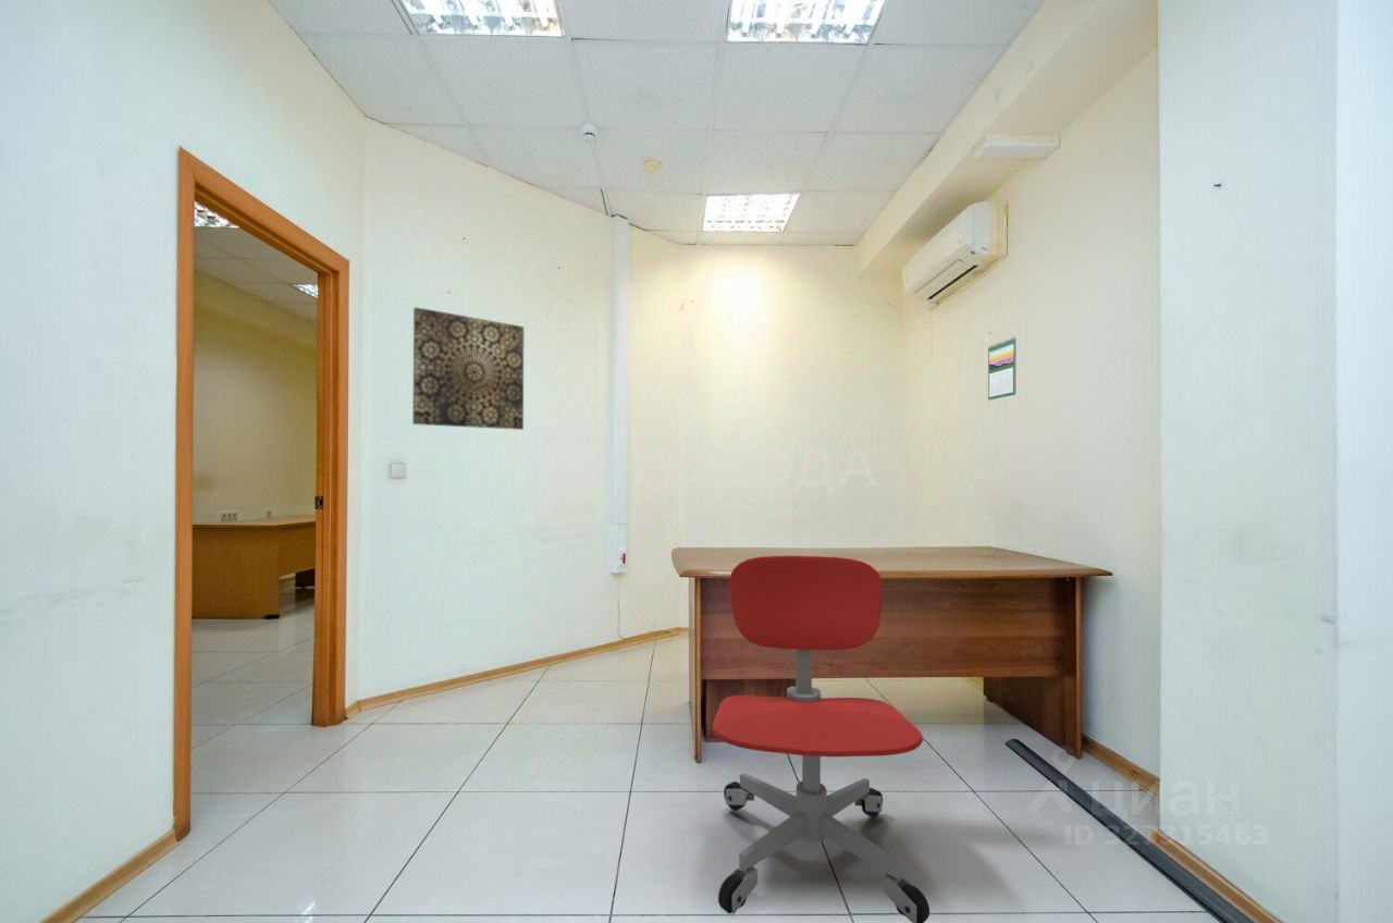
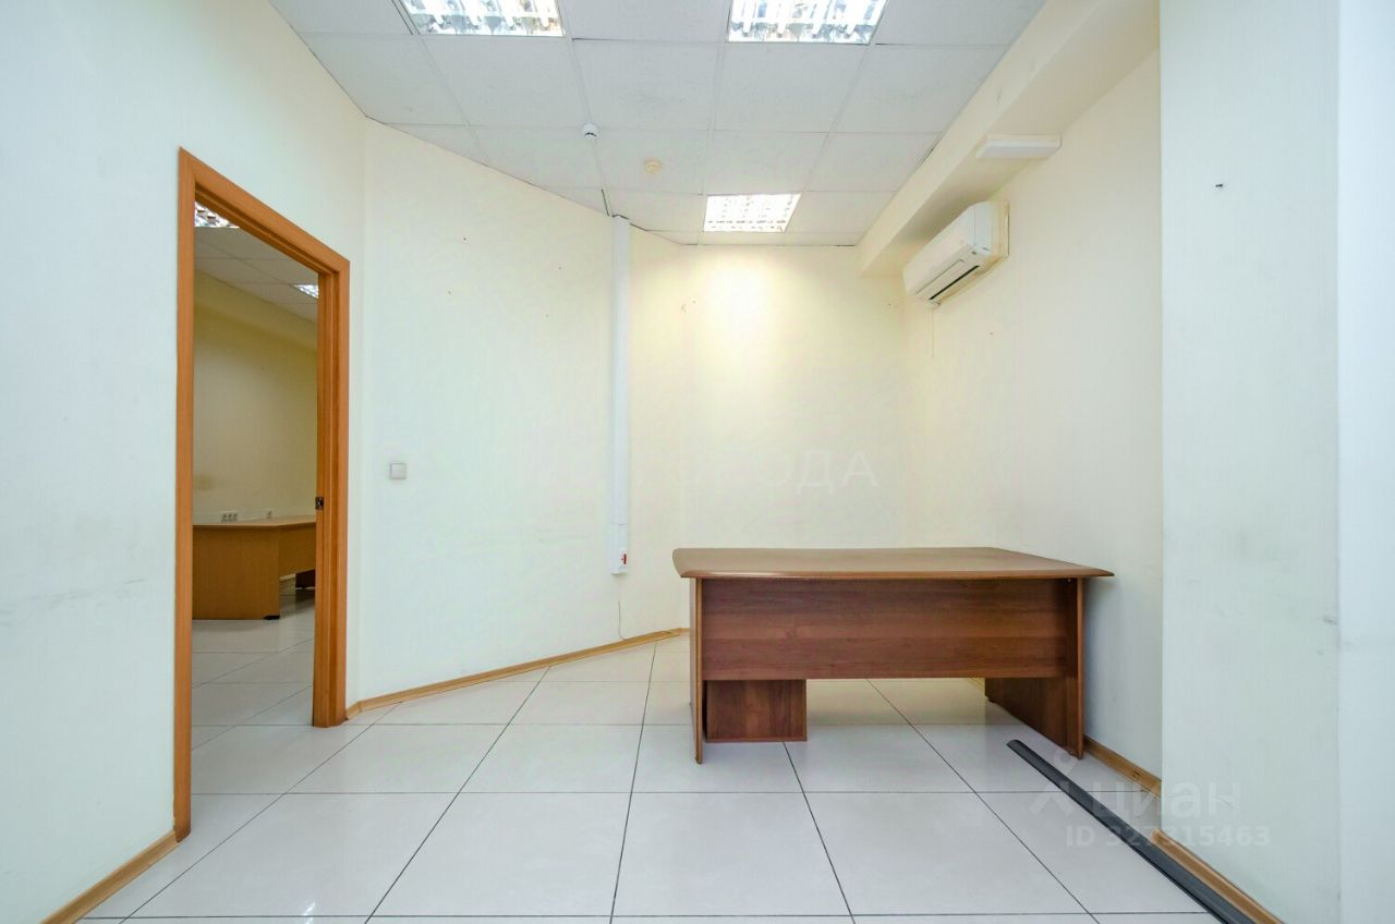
- office chair (810, 710)
- calendar (1001, 369)
- wall art (471, 372)
